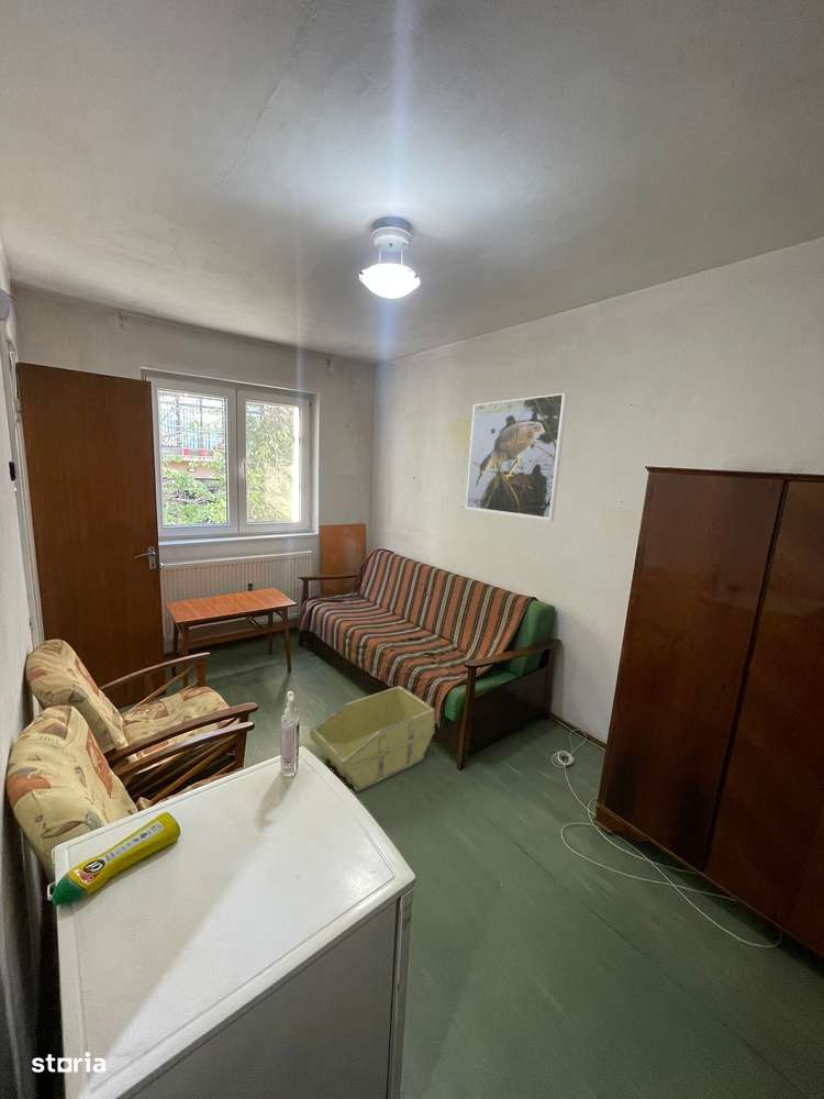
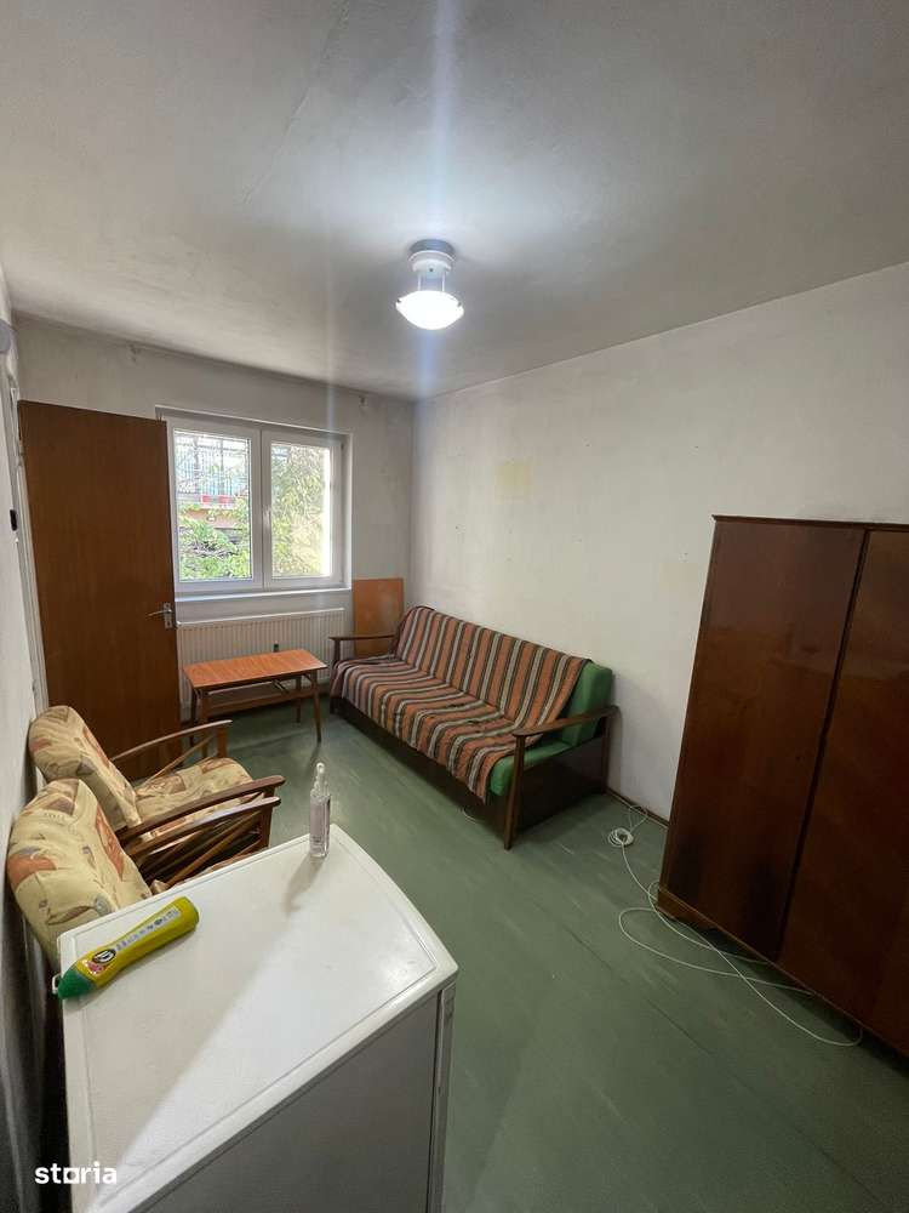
- storage bin (374, 735)
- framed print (510, 458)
